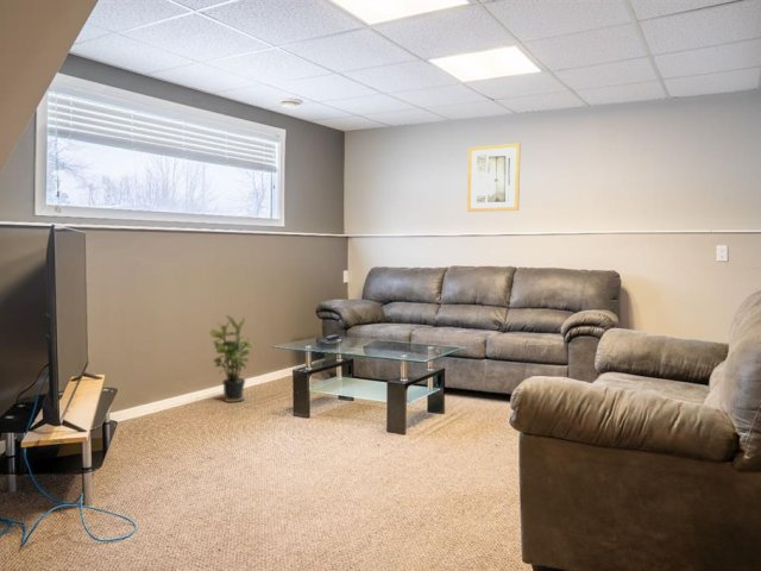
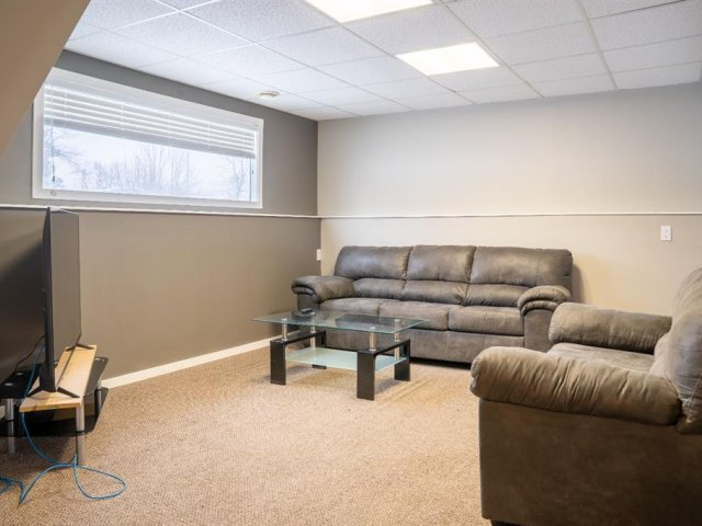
- potted plant (229, 358)
- wall art (492, 177)
